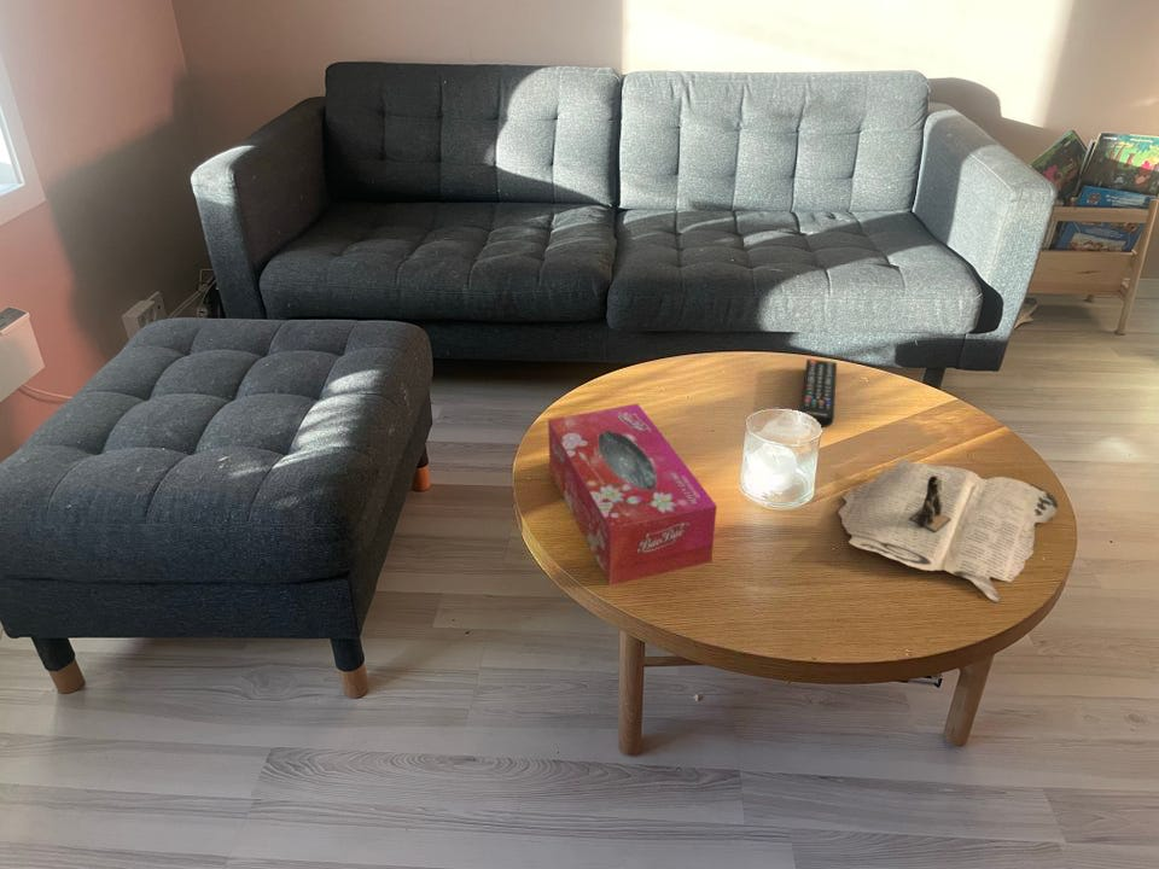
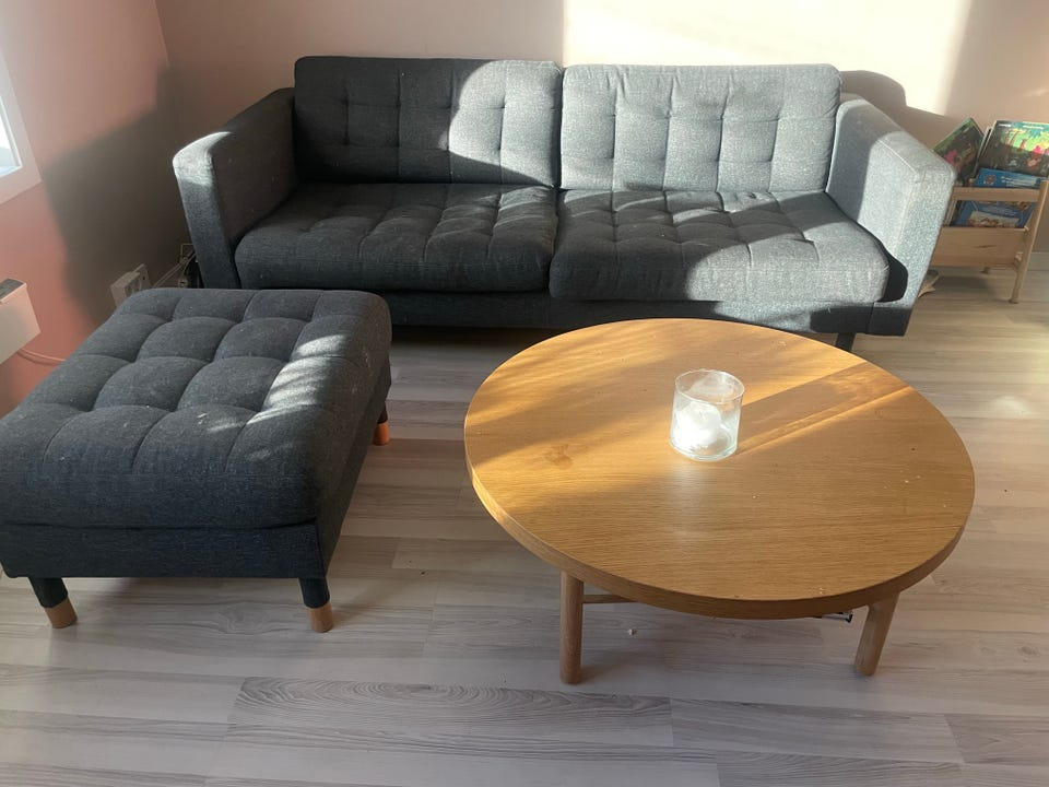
- remote control (819, 390)
- tissue box (625, 486)
- magazine (944, 494)
